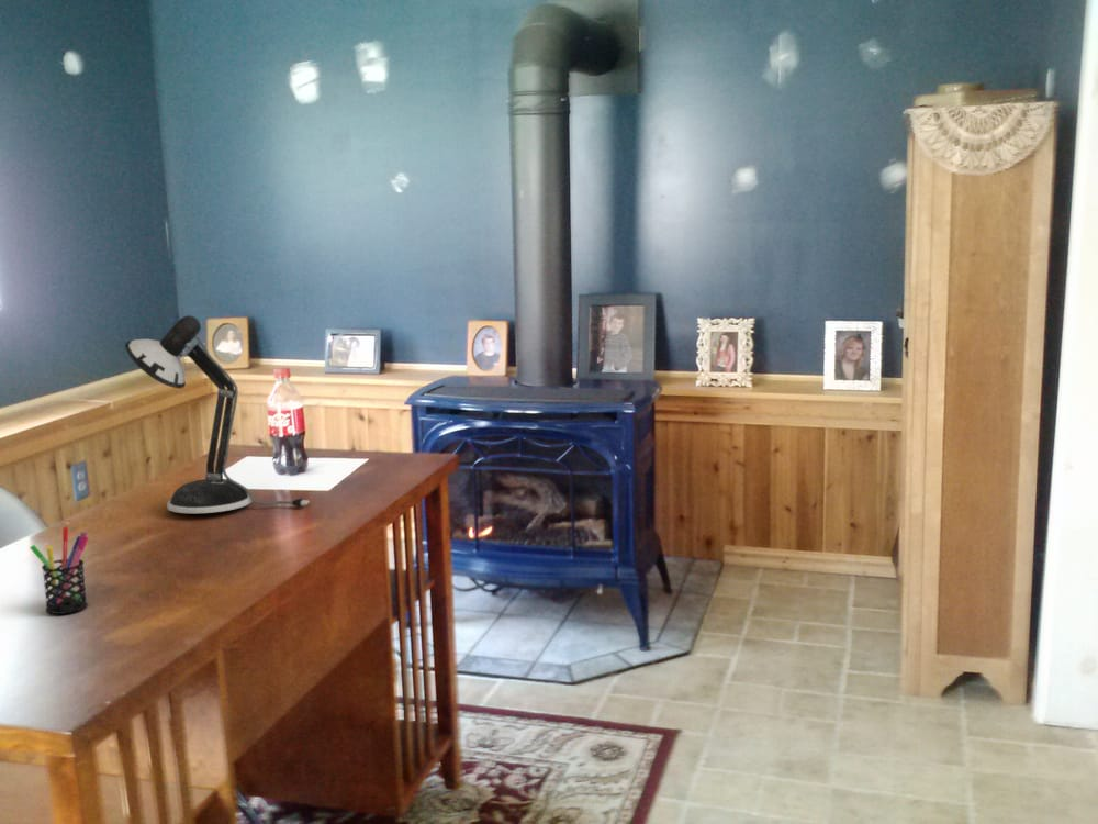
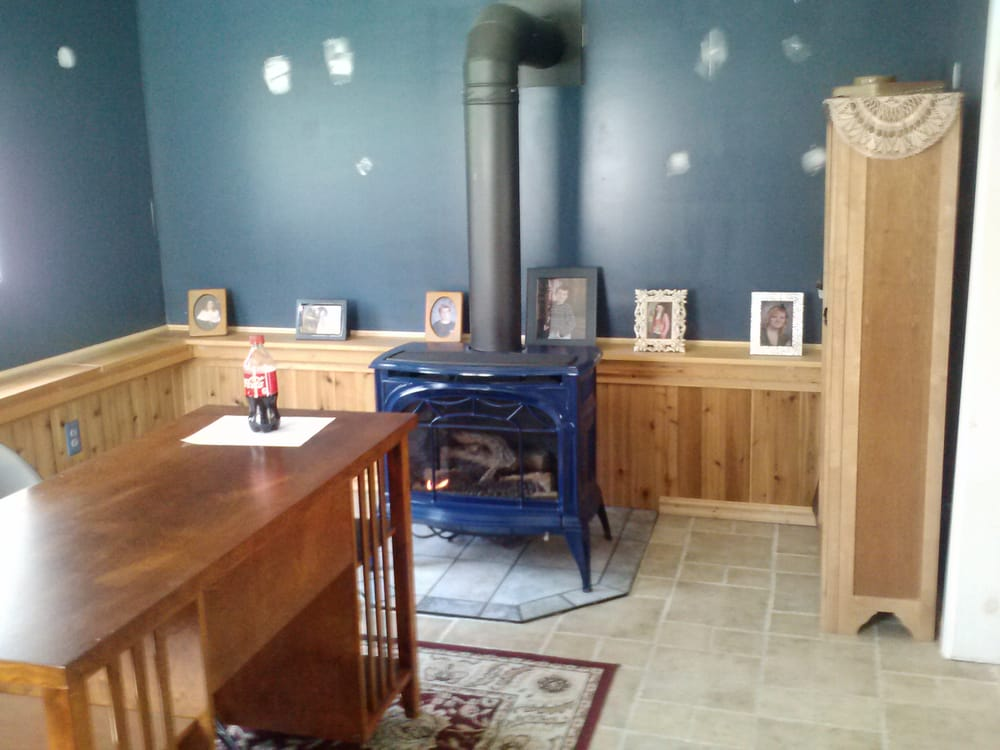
- pen holder (59, 569)
- desk lamp (215, 412)
